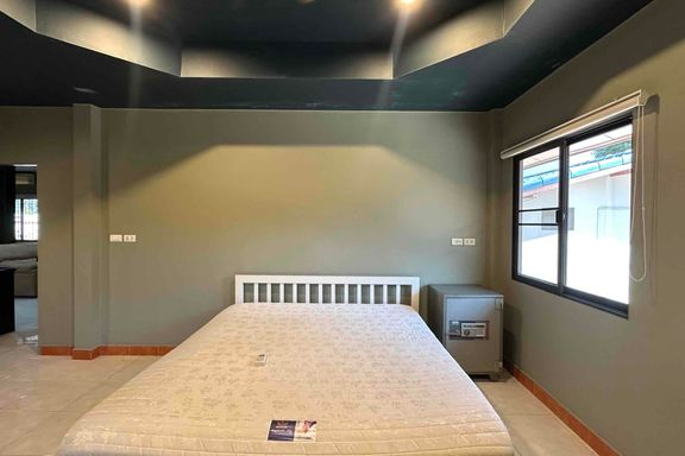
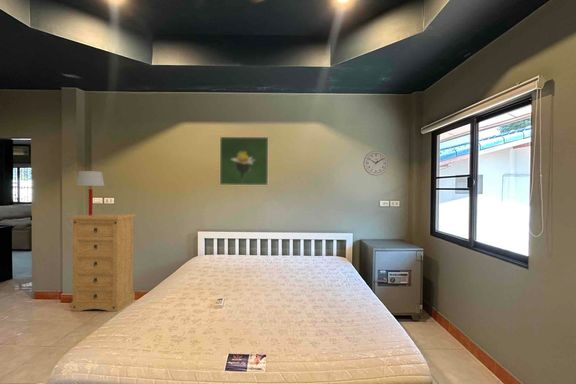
+ wall clock (375, 163)
+ table lamp (90, 193)
+ dresser (104, 260)
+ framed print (244, 161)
